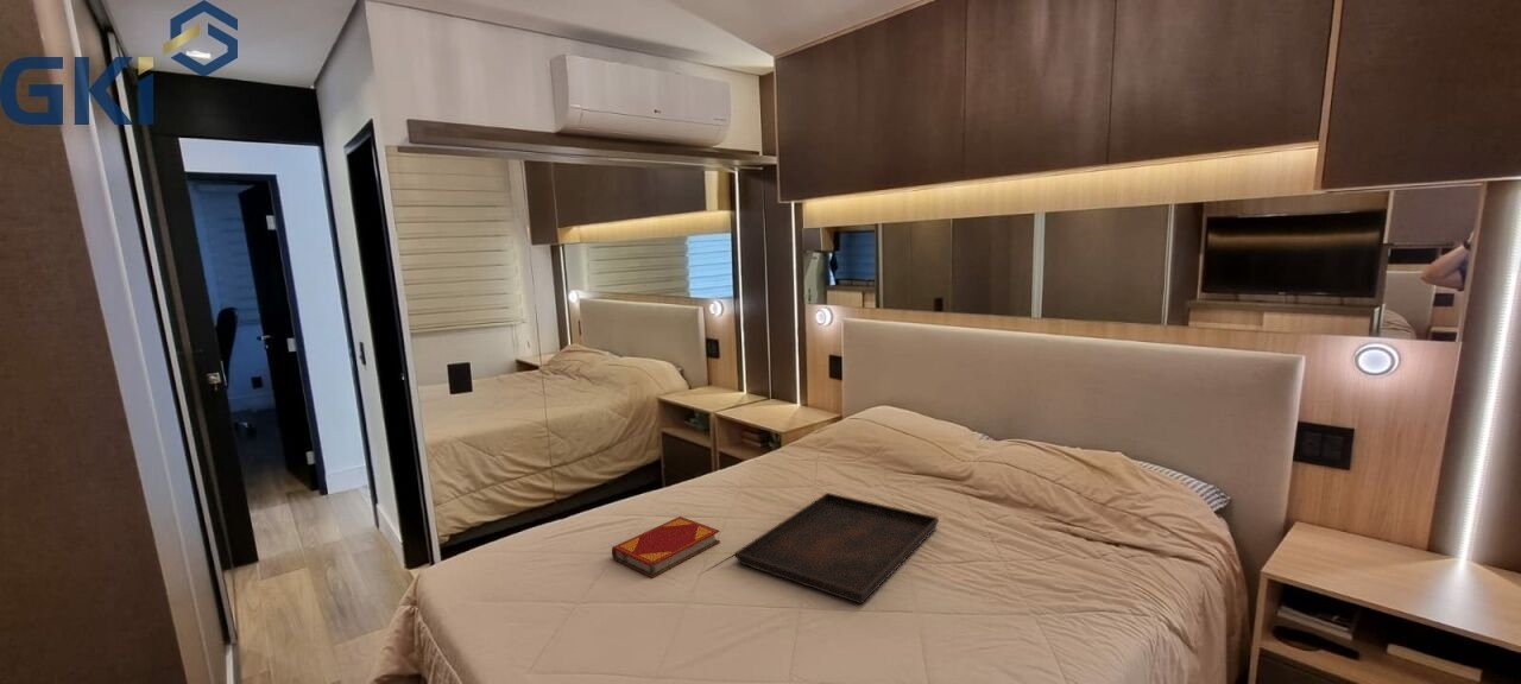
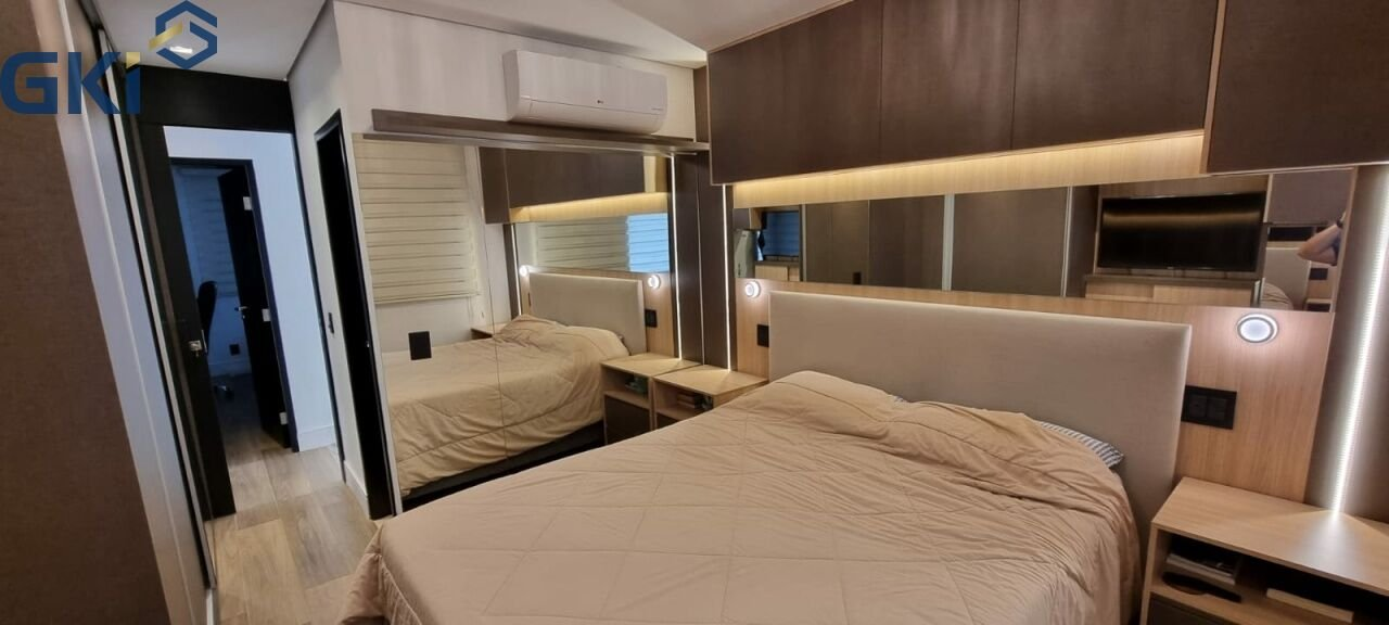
- serving tray (841, 539)
- hardback book (667, 544)
